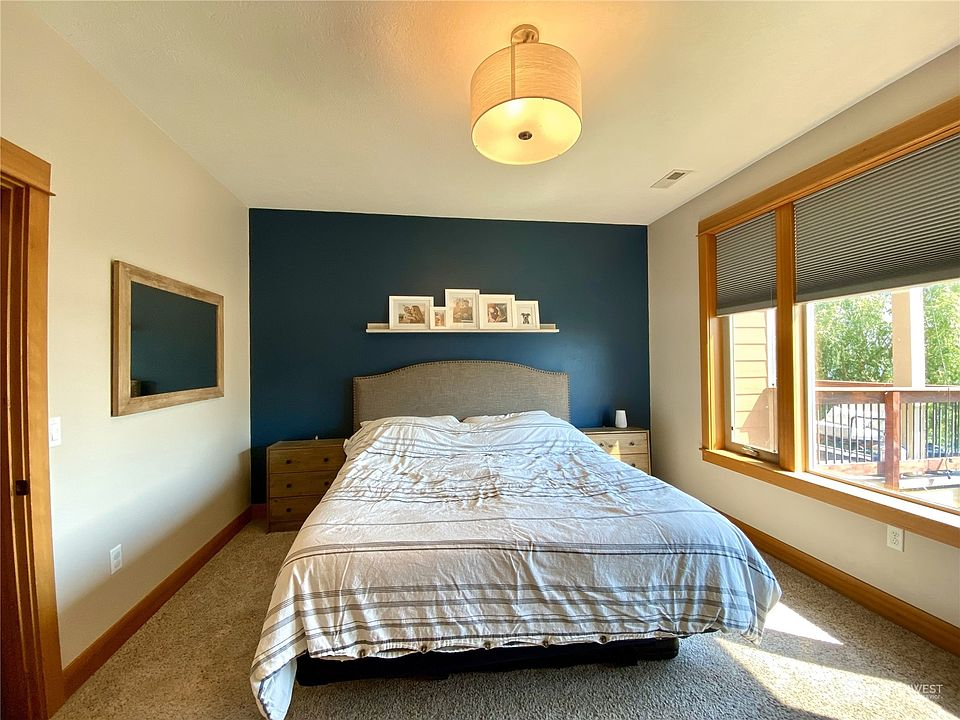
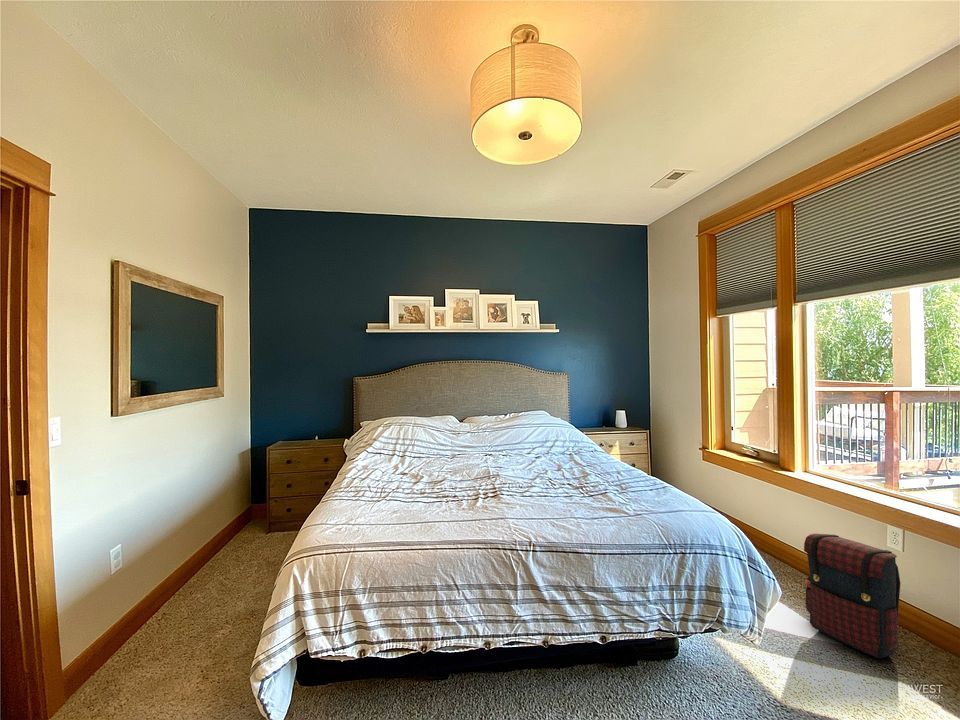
+ satchel (851, 588)
